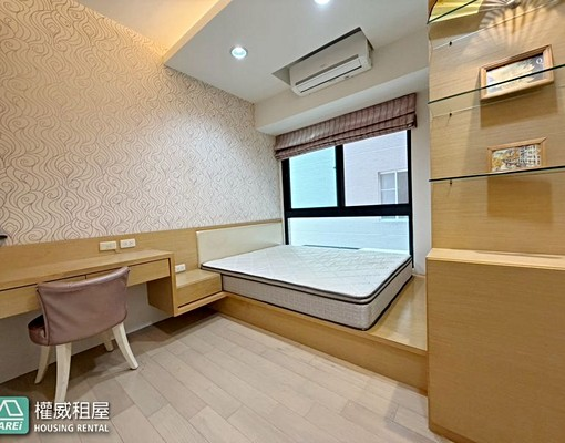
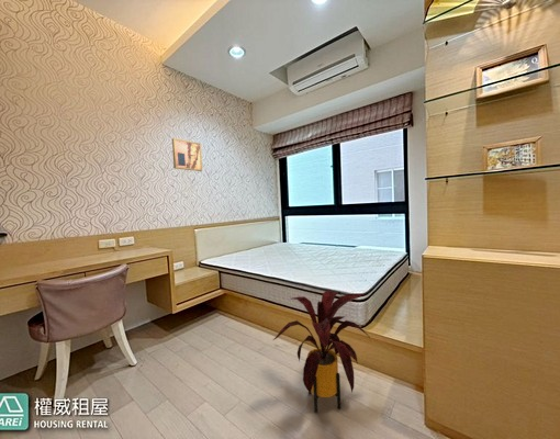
+ wall art (188, 155)
+ house plant (322, 345)
